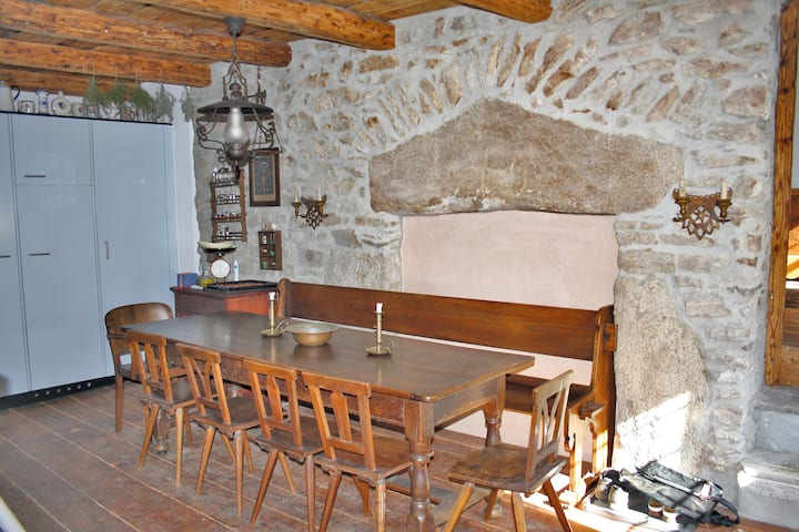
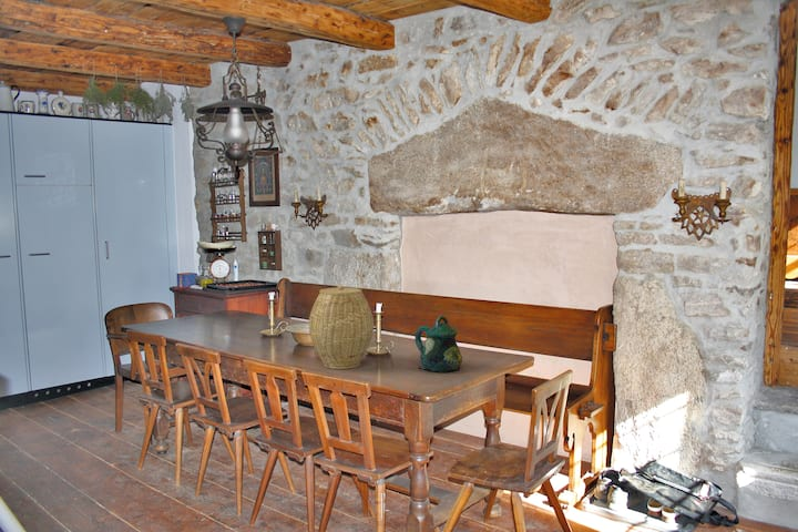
+ ceramic pitcher (436, 341)
+ woven basket (341, 325)
